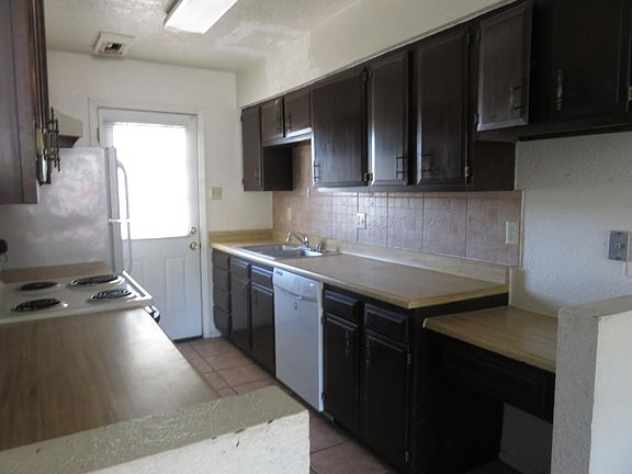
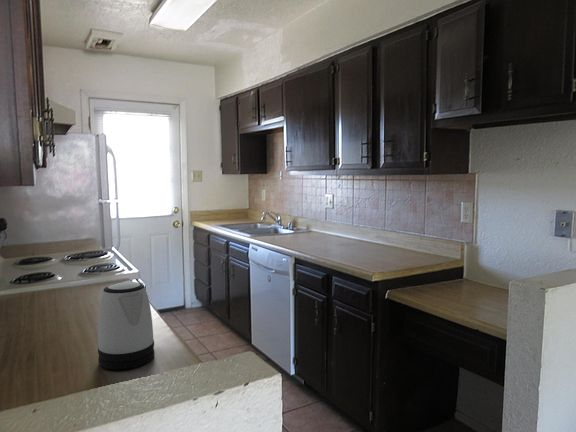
+ kettle (122, 319)
